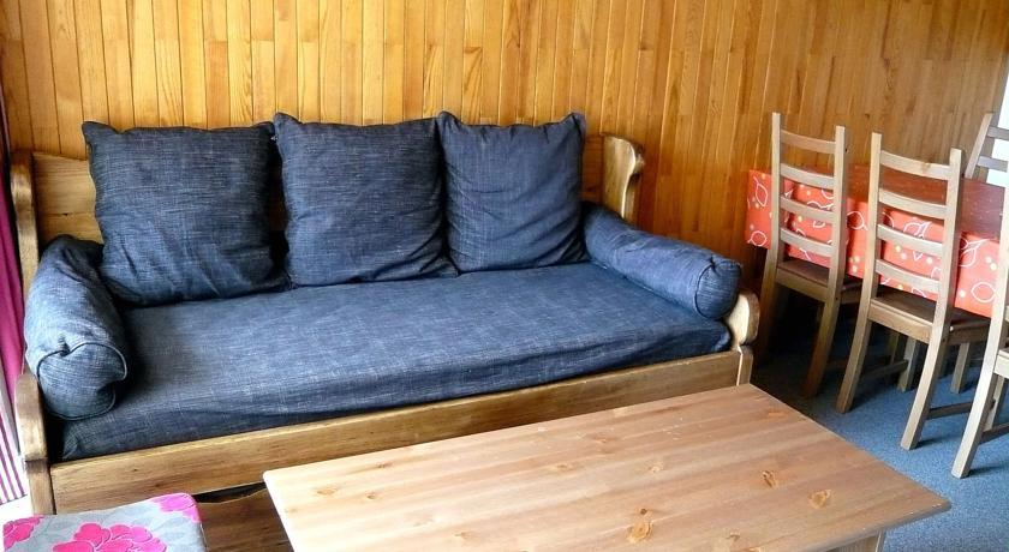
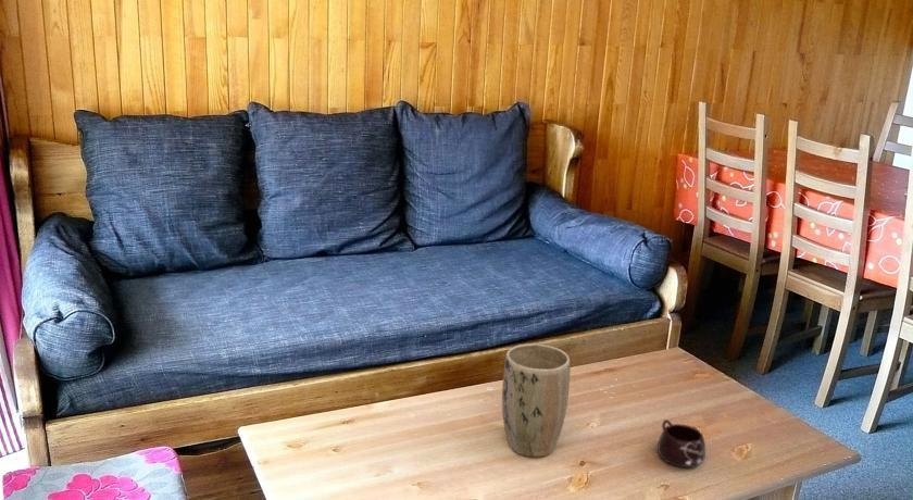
+ mug (678, 442)
+ plant pot (534, 401)
